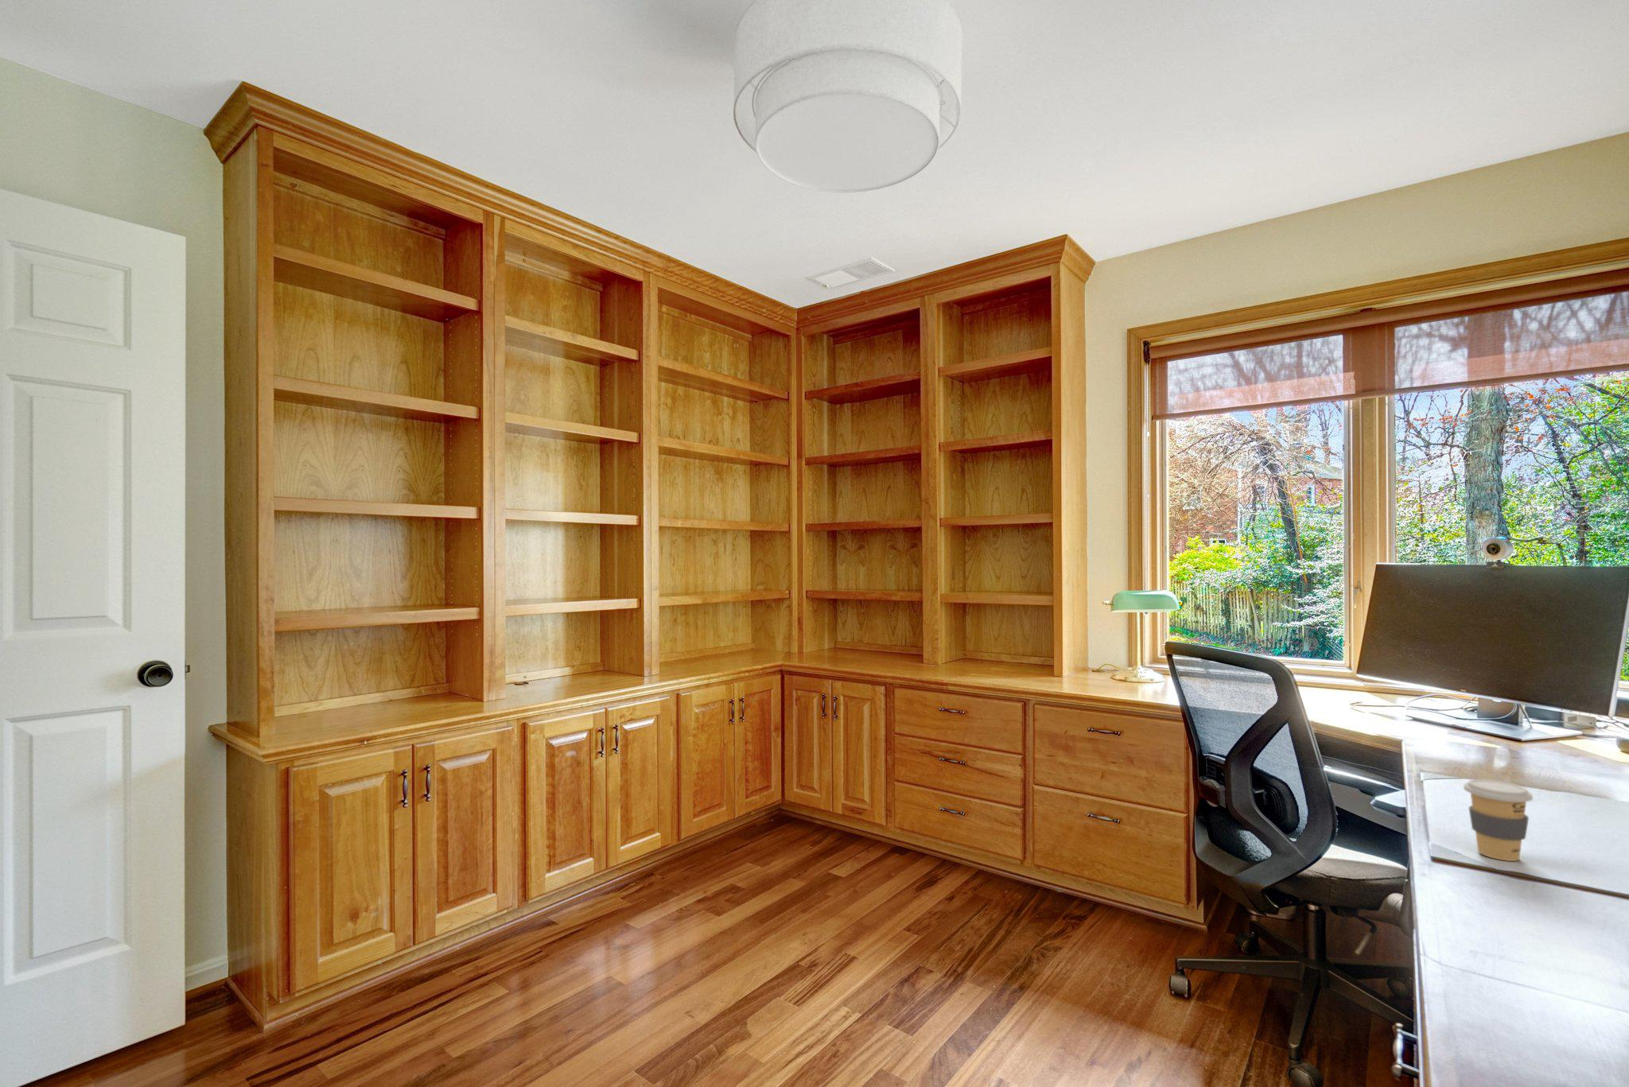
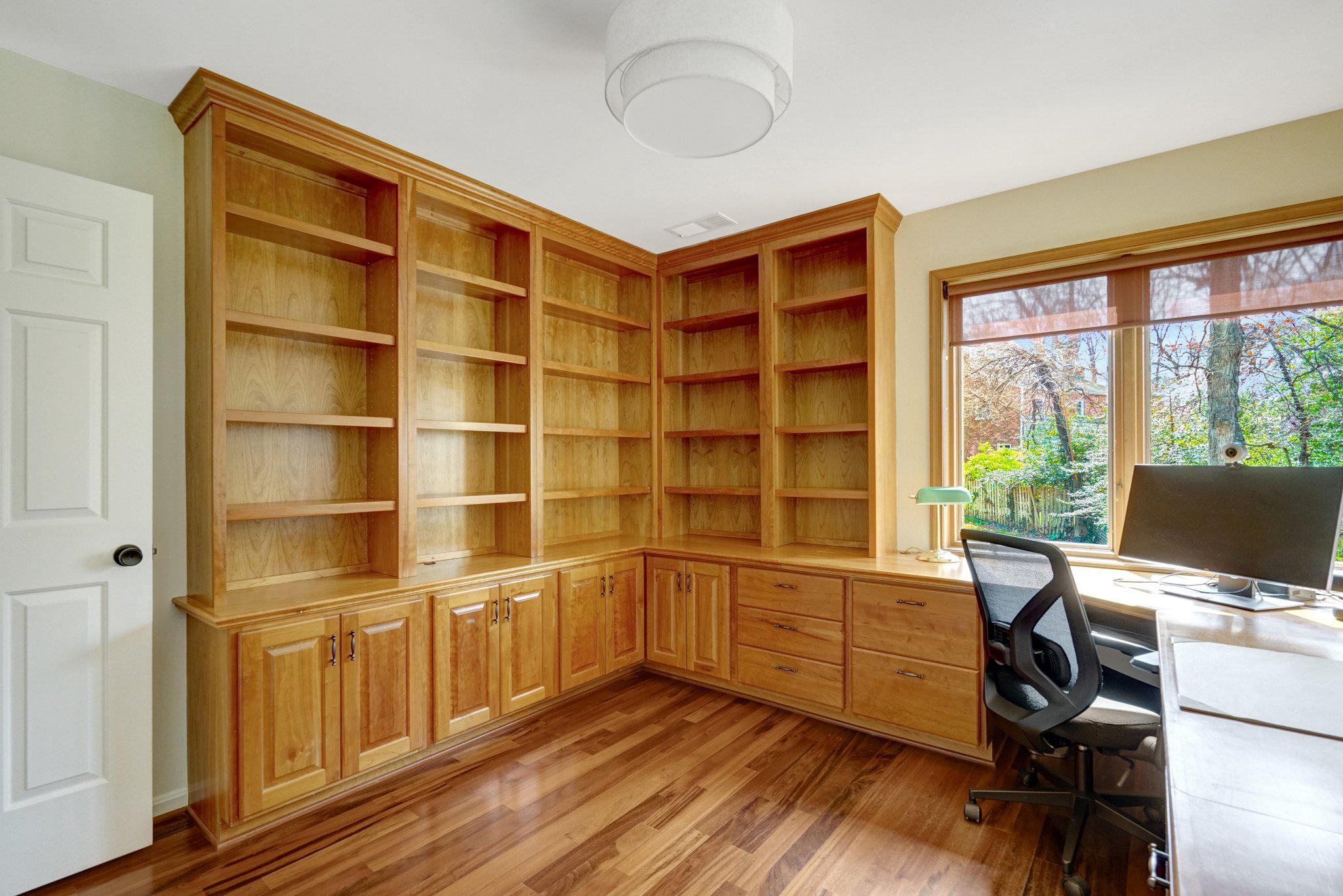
- coffee cup (1497, 820)
